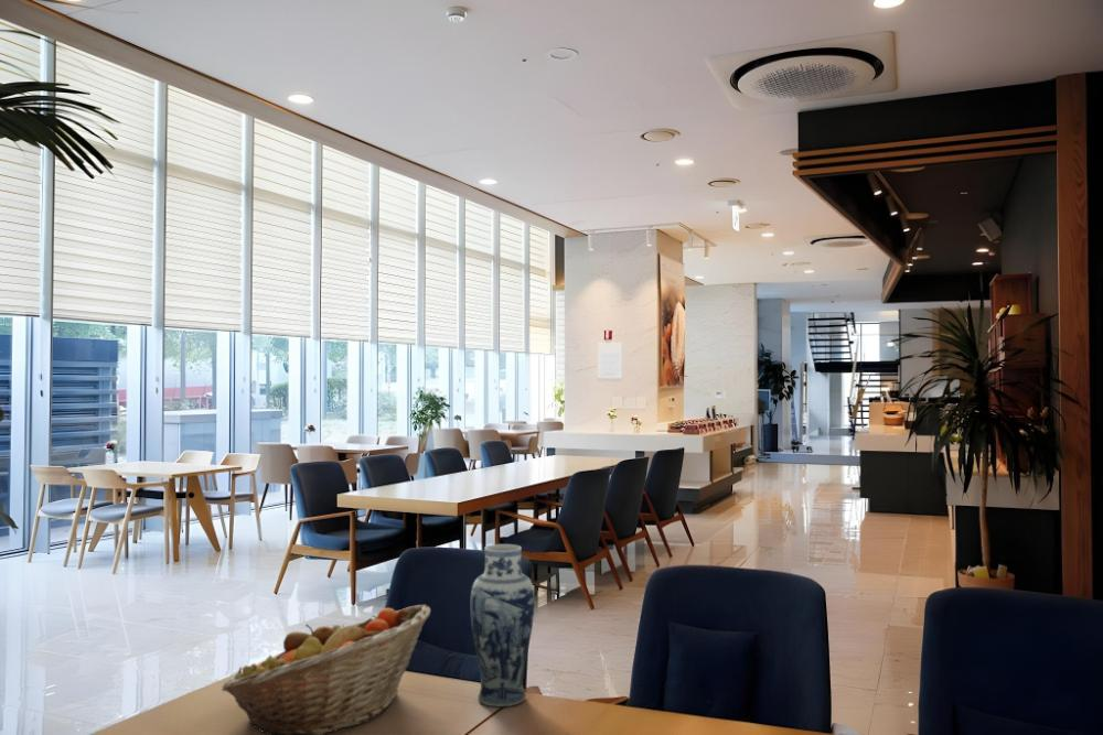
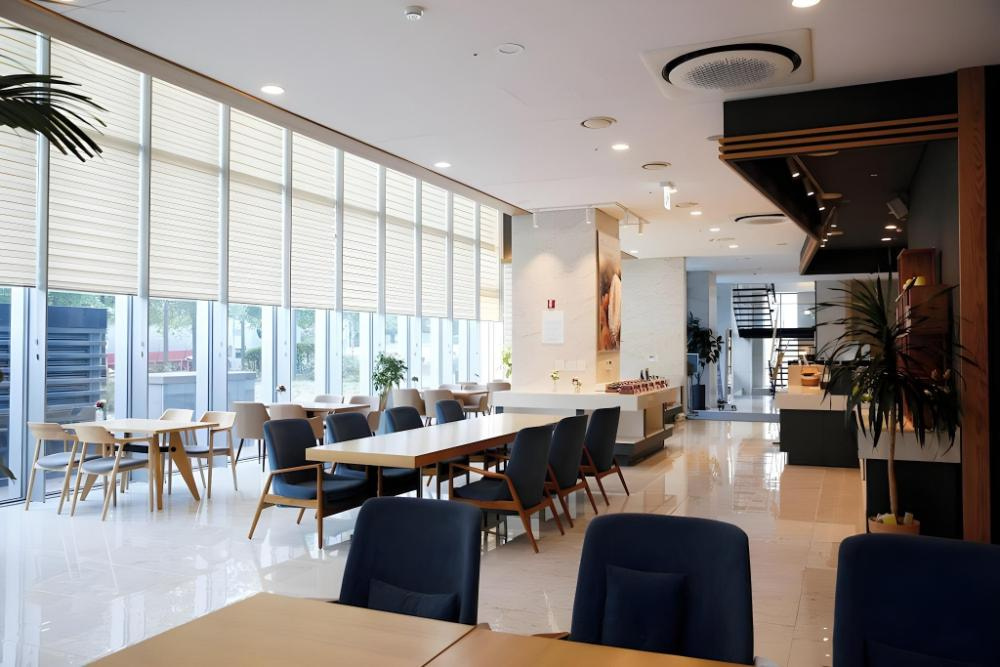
- vase (502, 623)
- fruit basket (333, 661)
